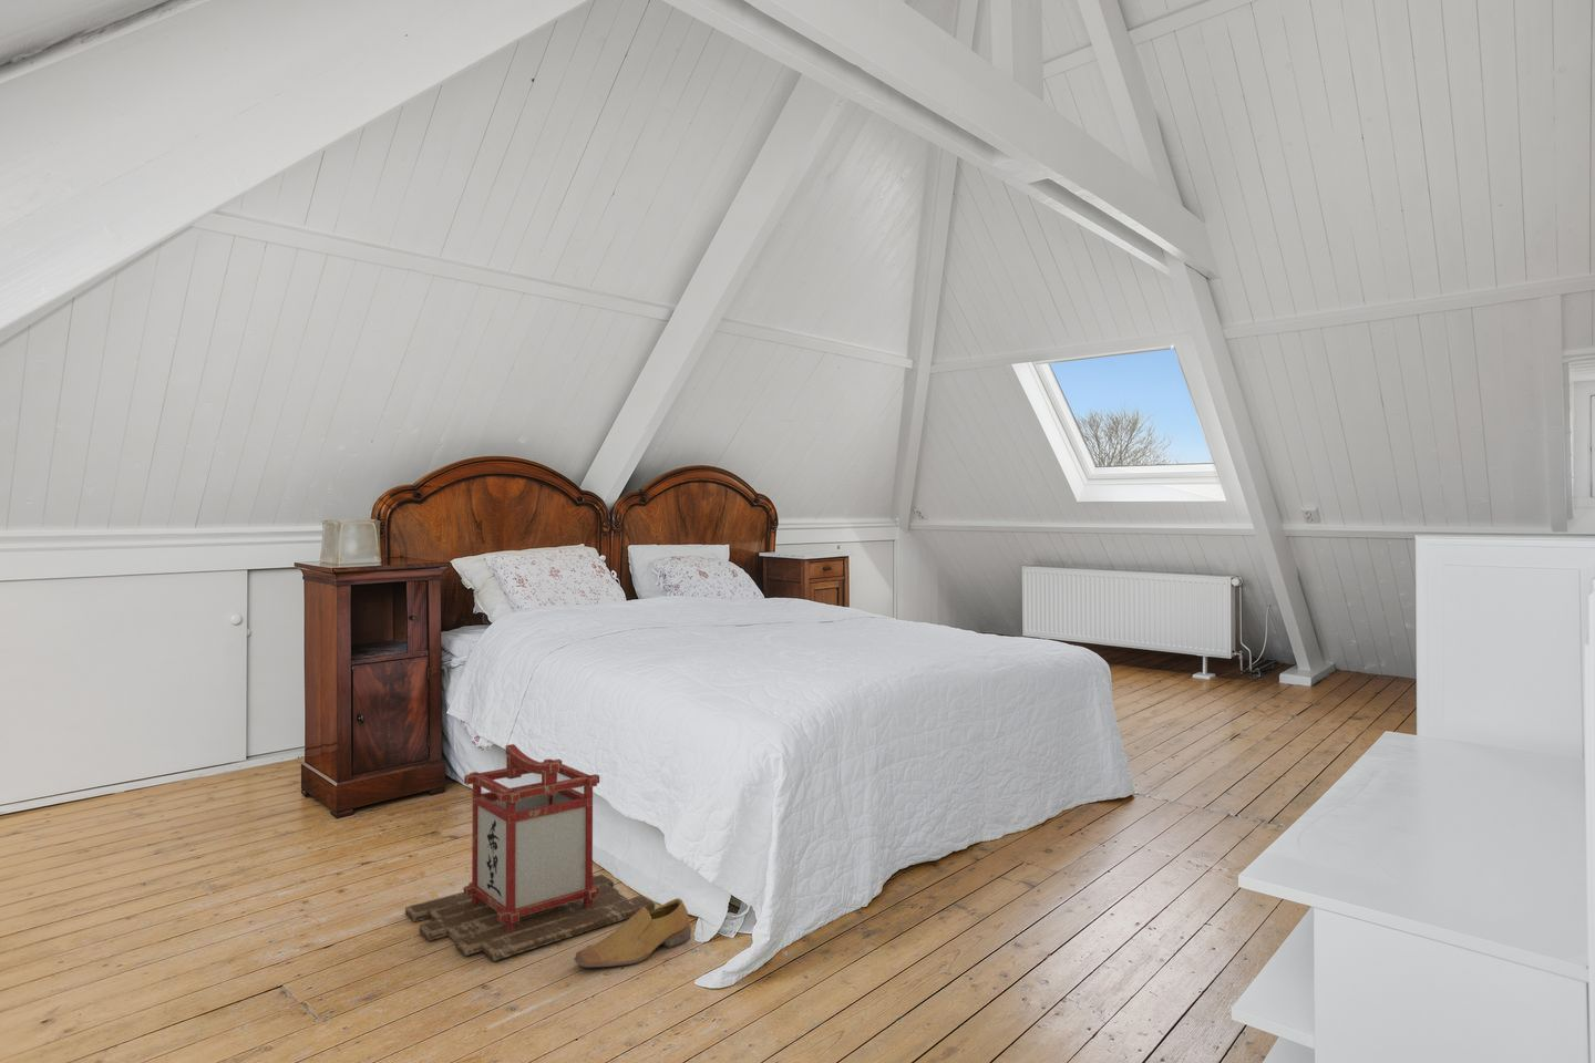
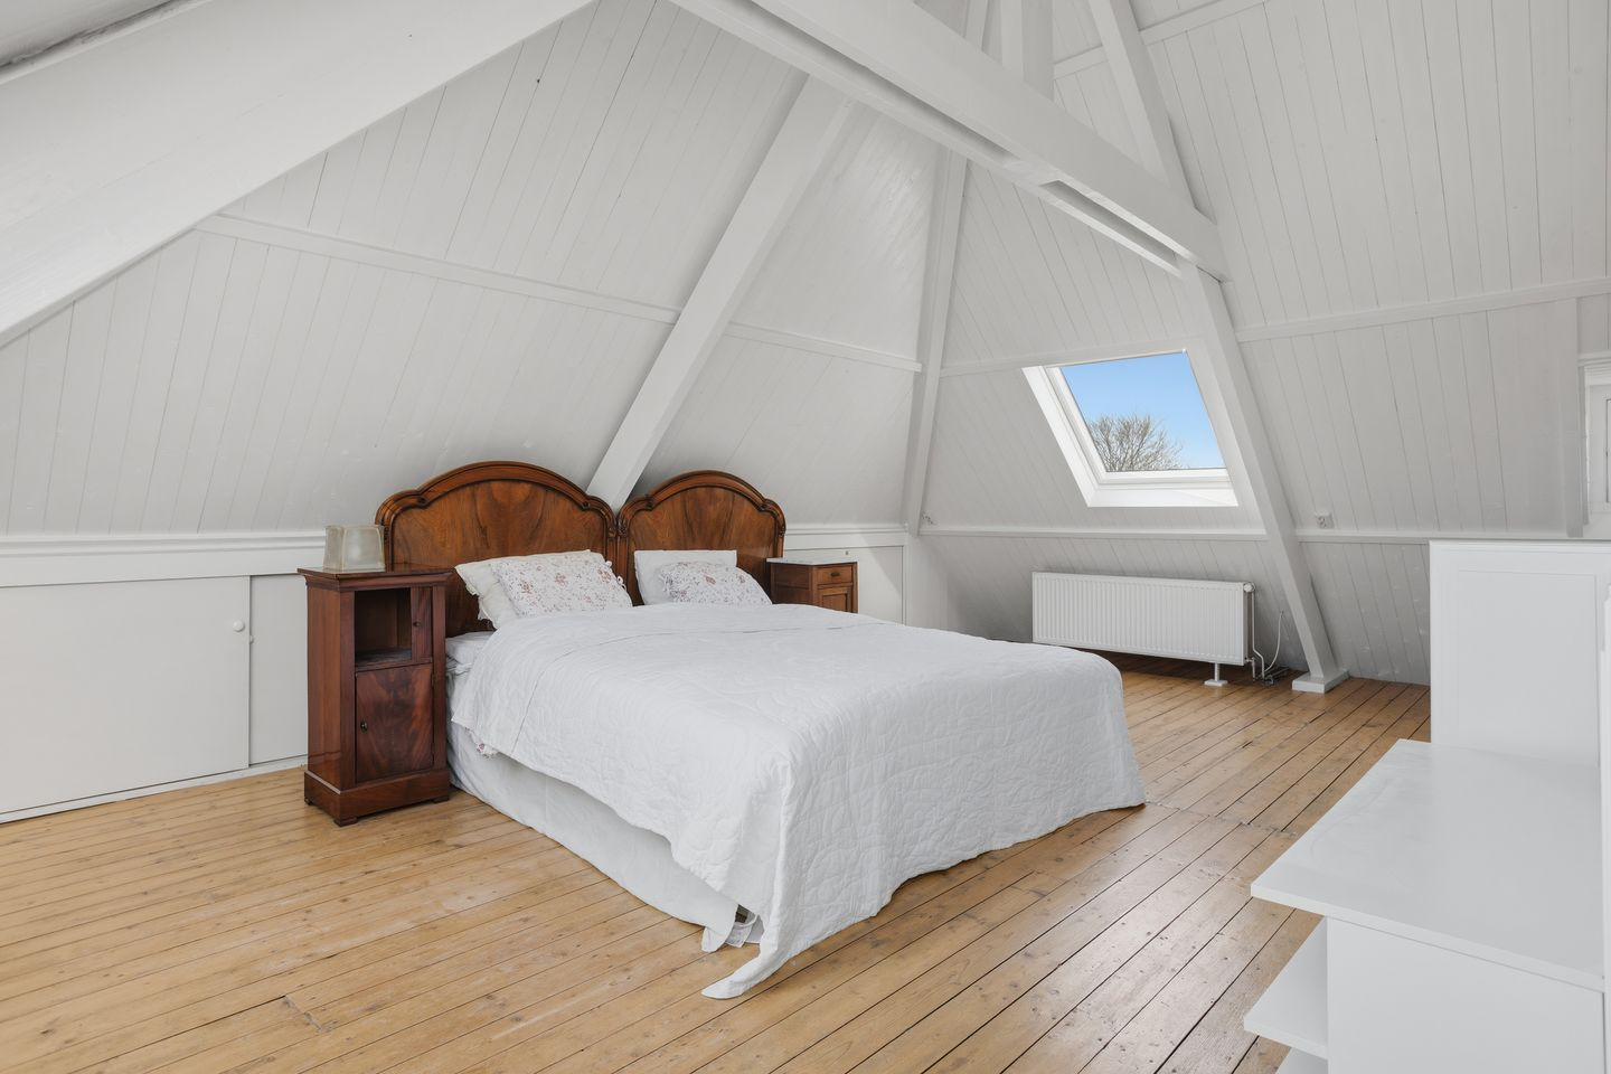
- lantern (529, 833)
- shoe (636, 930)
